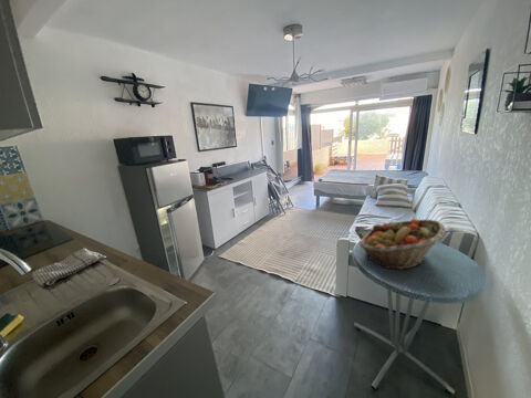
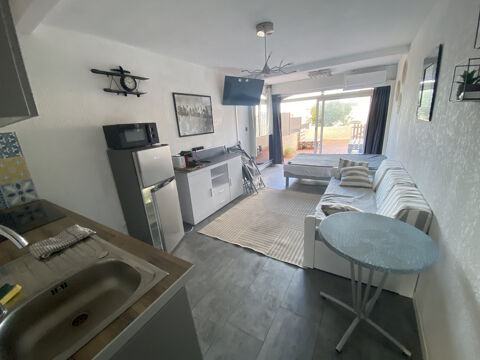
- fruit basket (399, 239)
